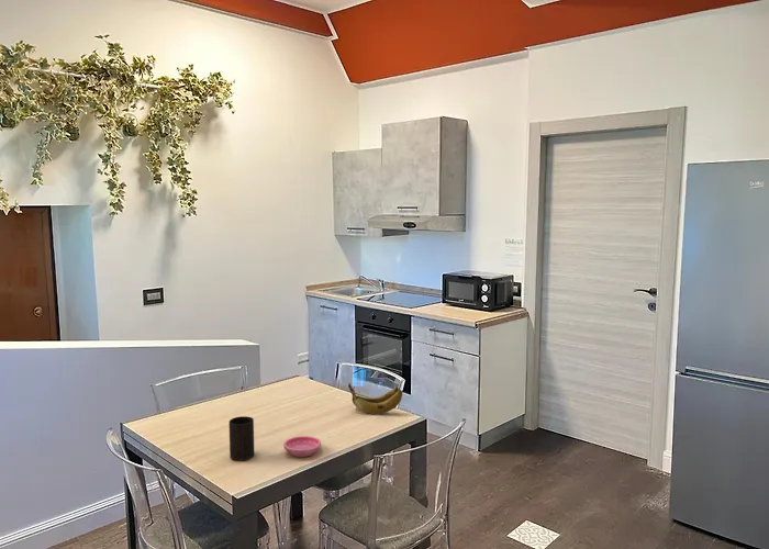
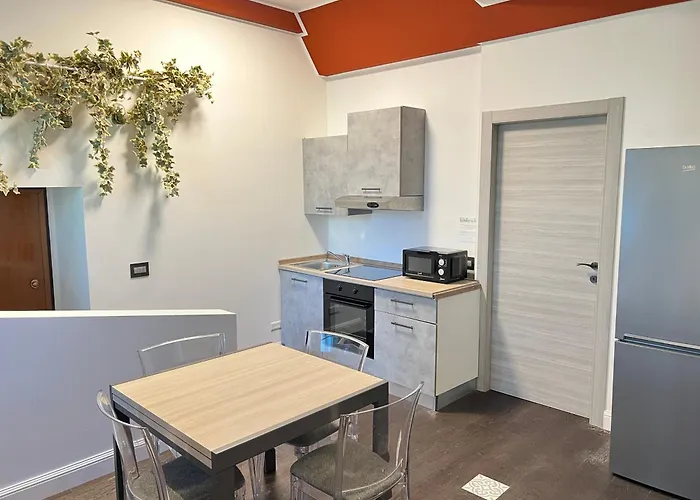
- saucer (302, 447)
- banana (378, 396)
- cup (242, 438)
